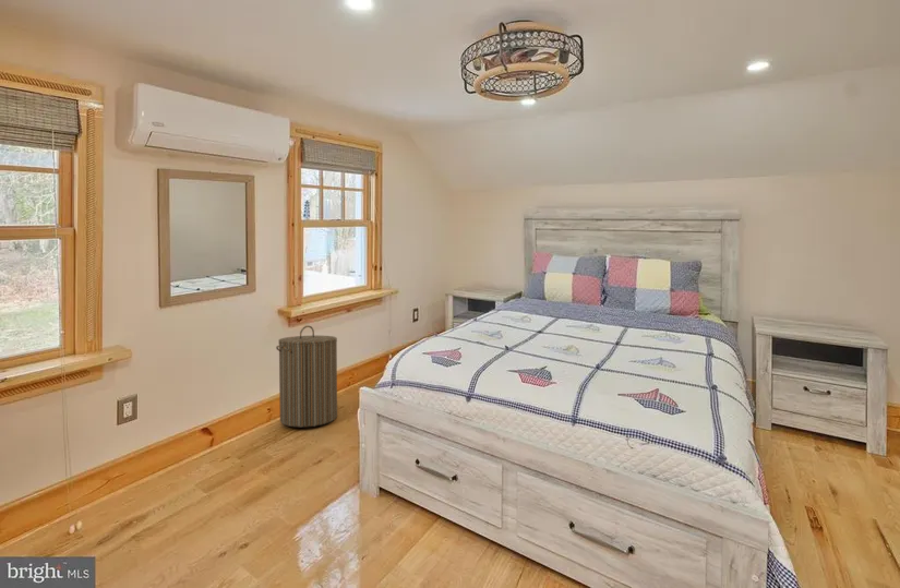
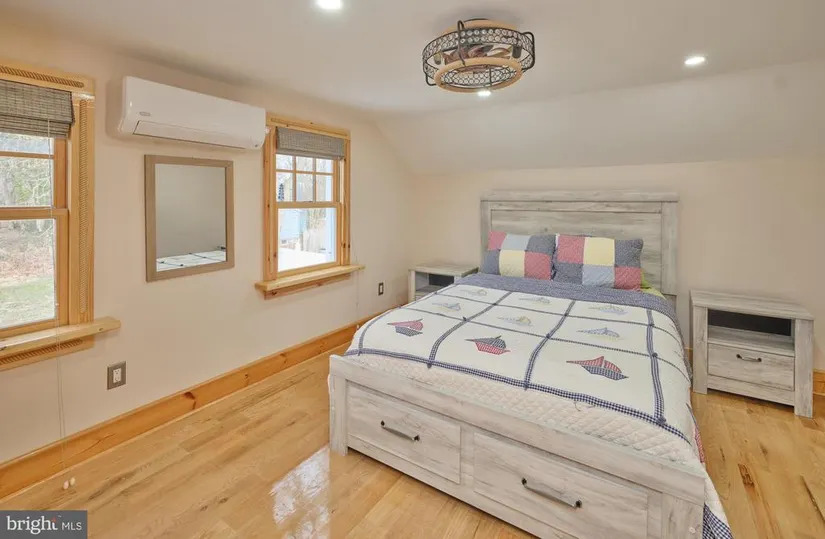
- laundry hamper (308, 372)
